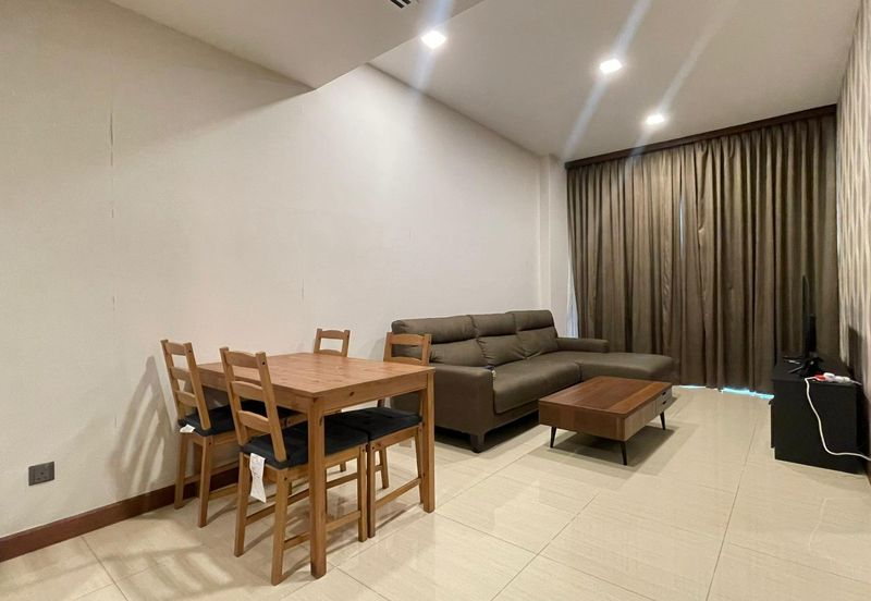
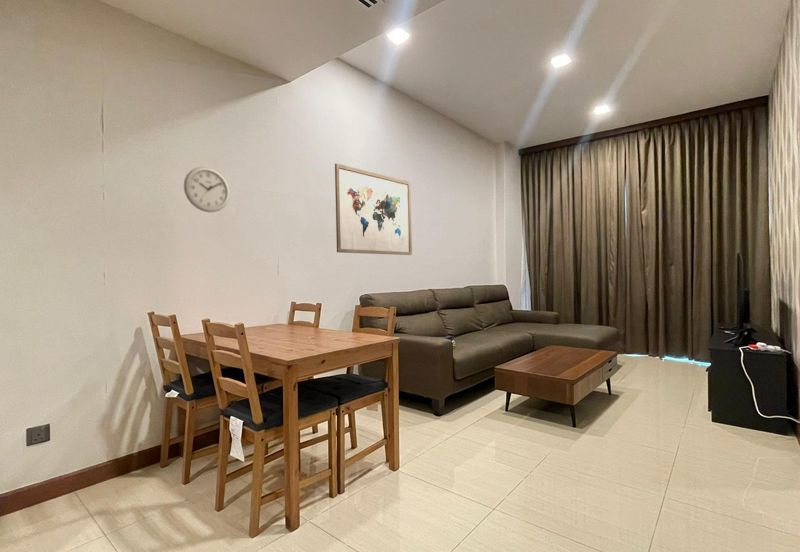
+ wall clock (208, 189)
+ wall art (377, 213)
